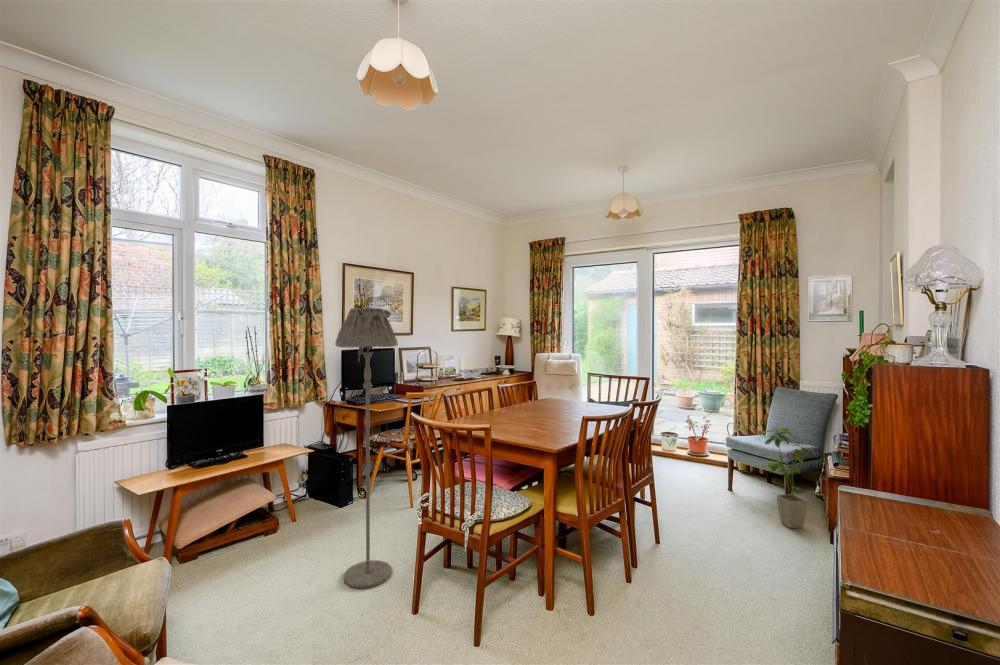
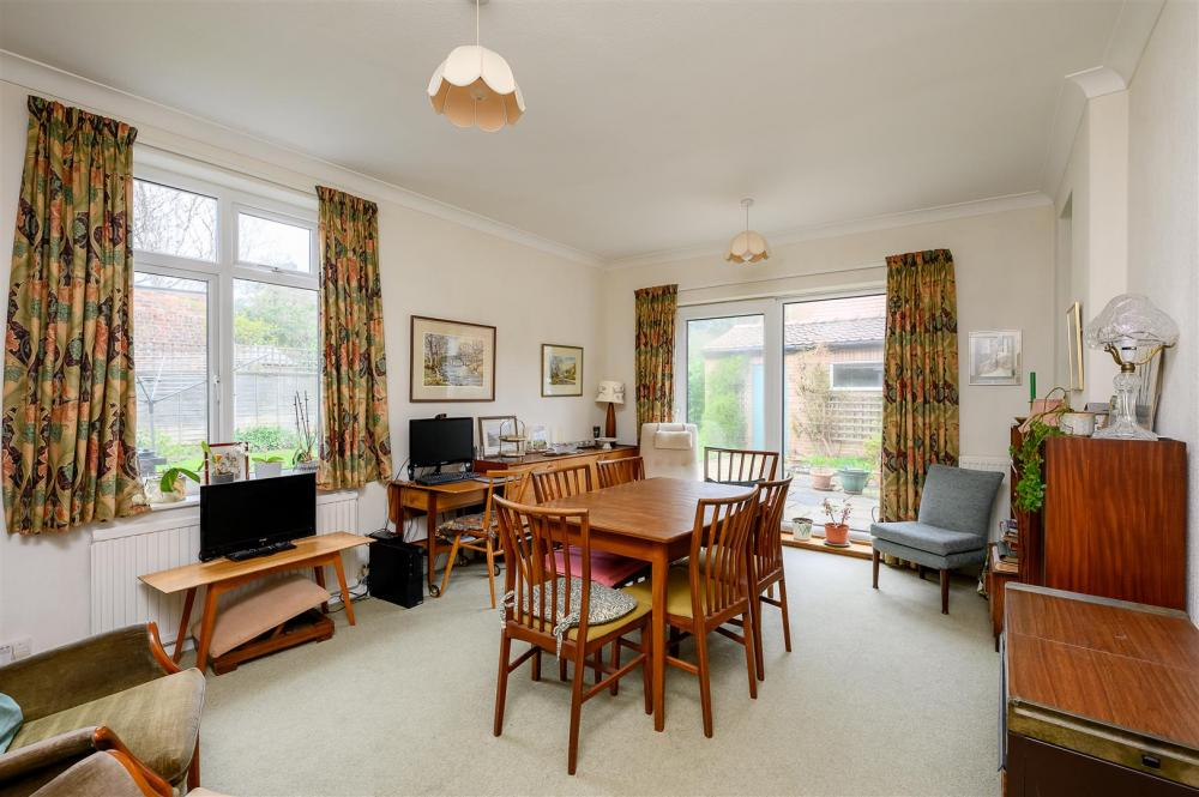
- floor lamp (367, 441)
- house plant (784, 476)
